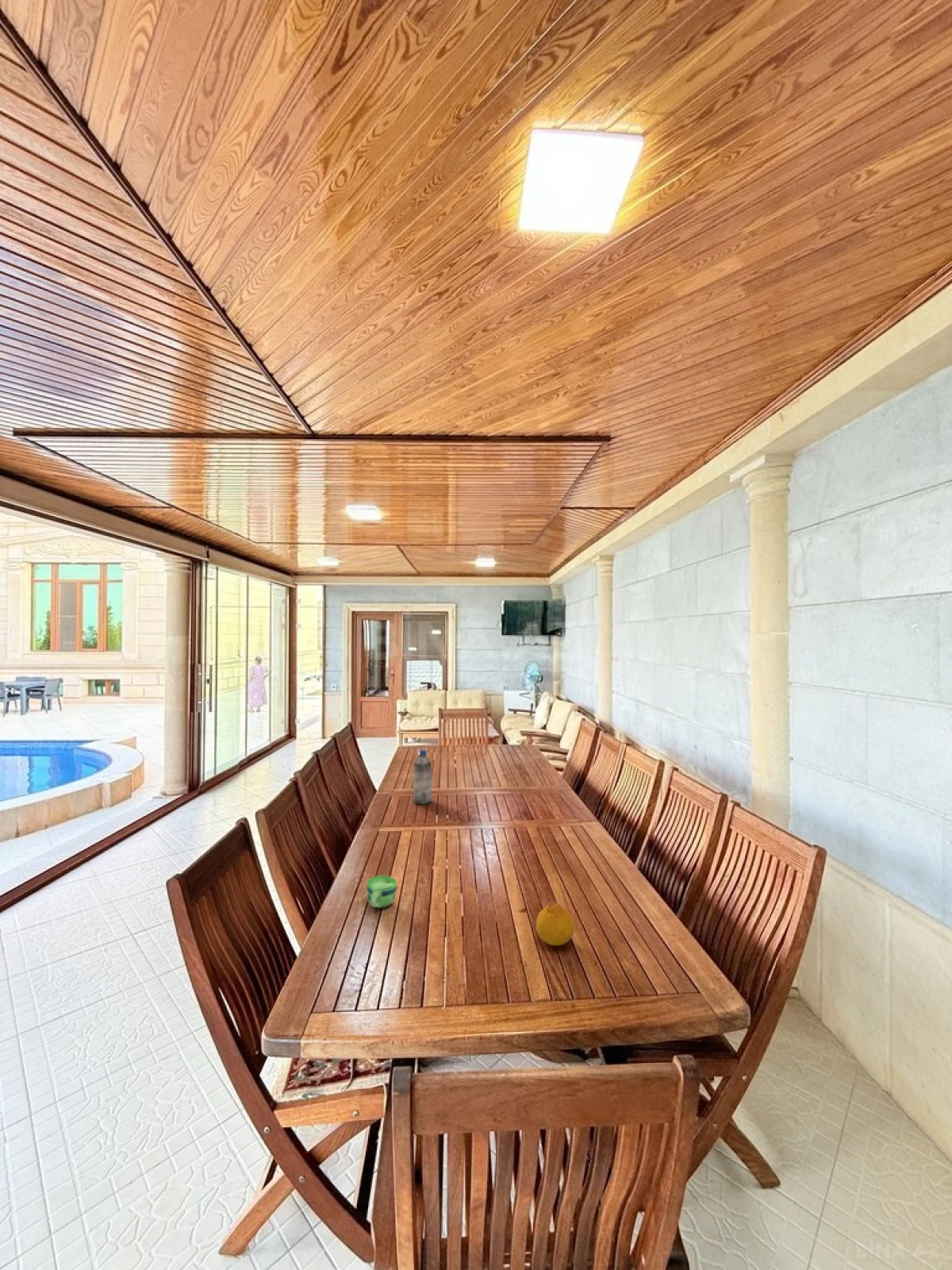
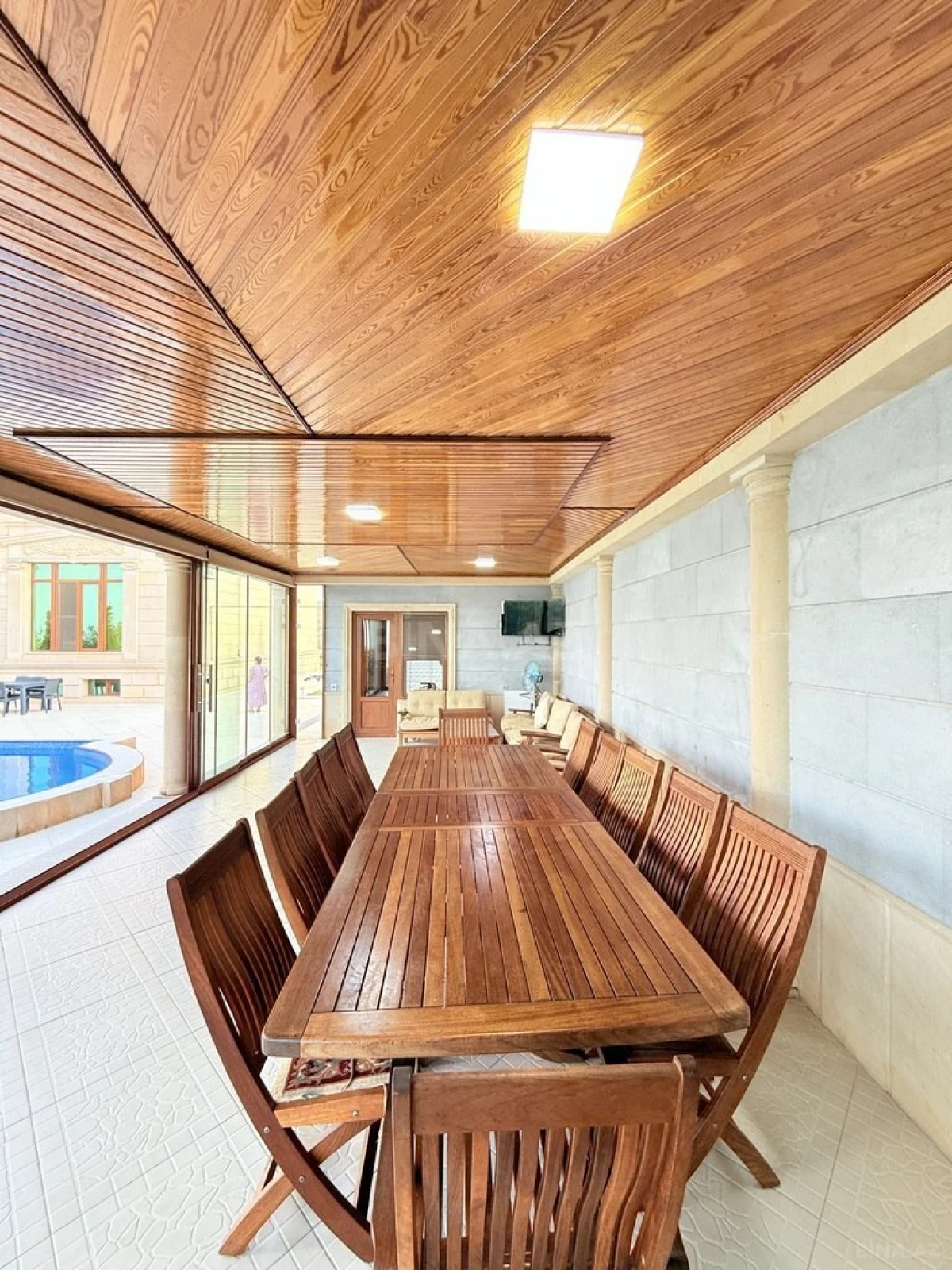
- water bottle (422, 775)
- fruit (555, 922)
- cup (381, 895)
